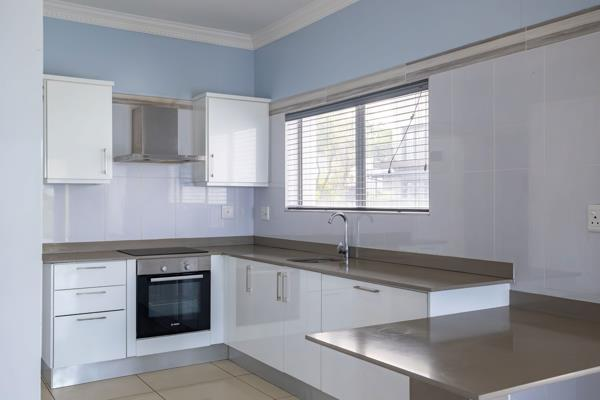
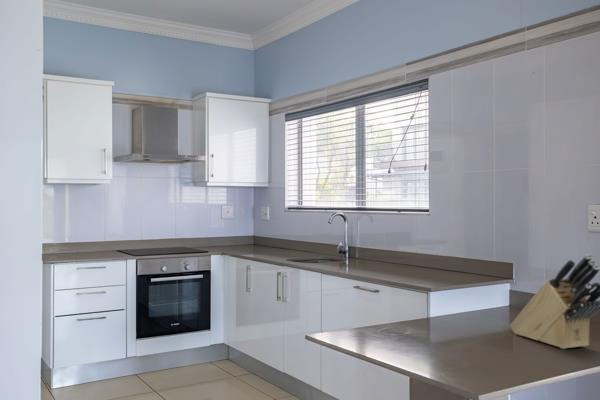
+ knife block (557, 297)
